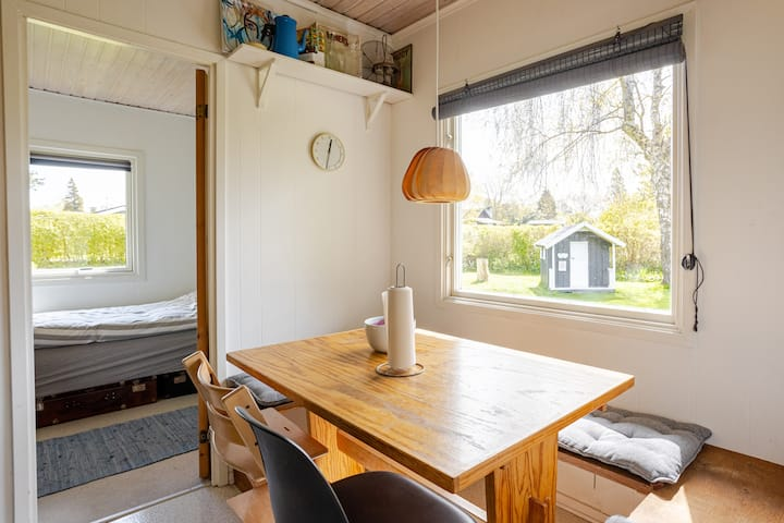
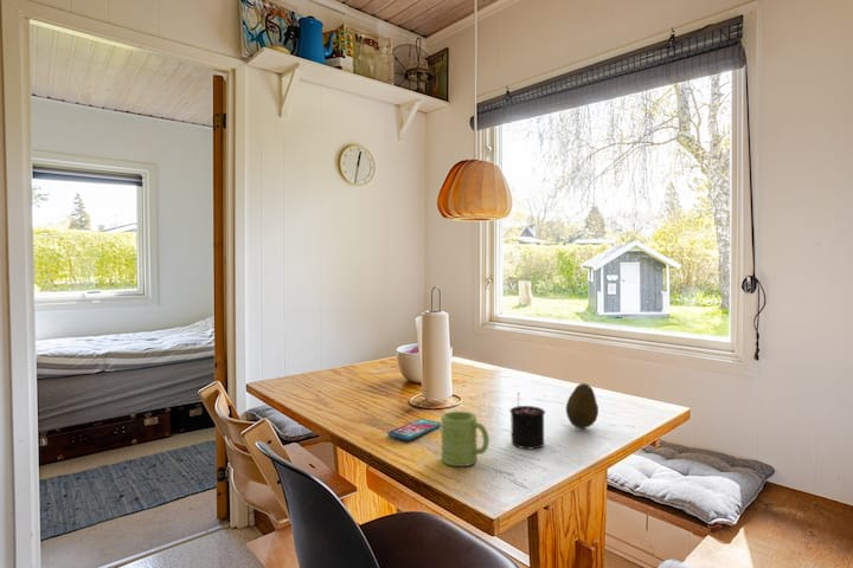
+ candle (527, 419)
+ fruit (582, 405)
+ mug (466, 439)
+ smartphone (415, 428)
